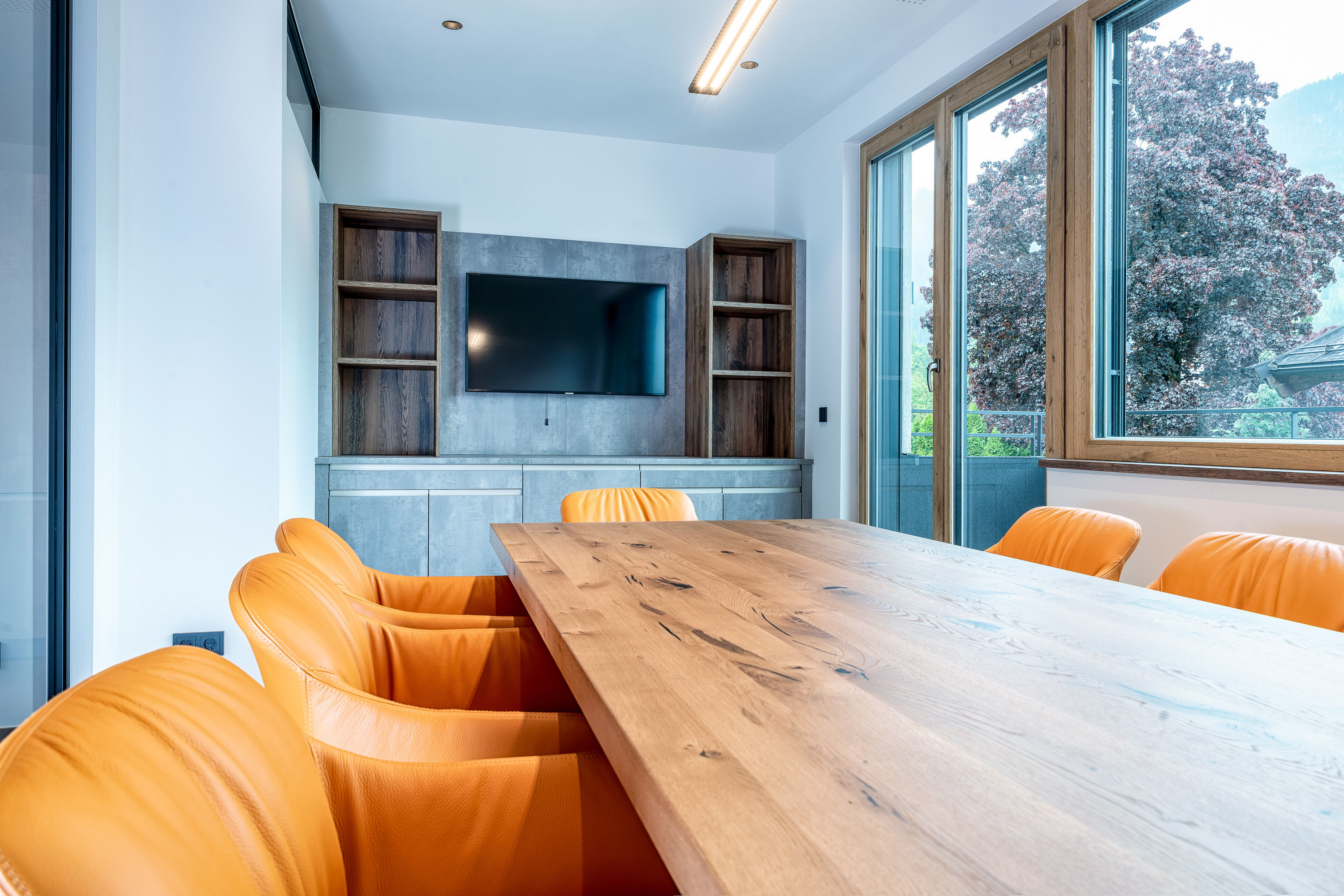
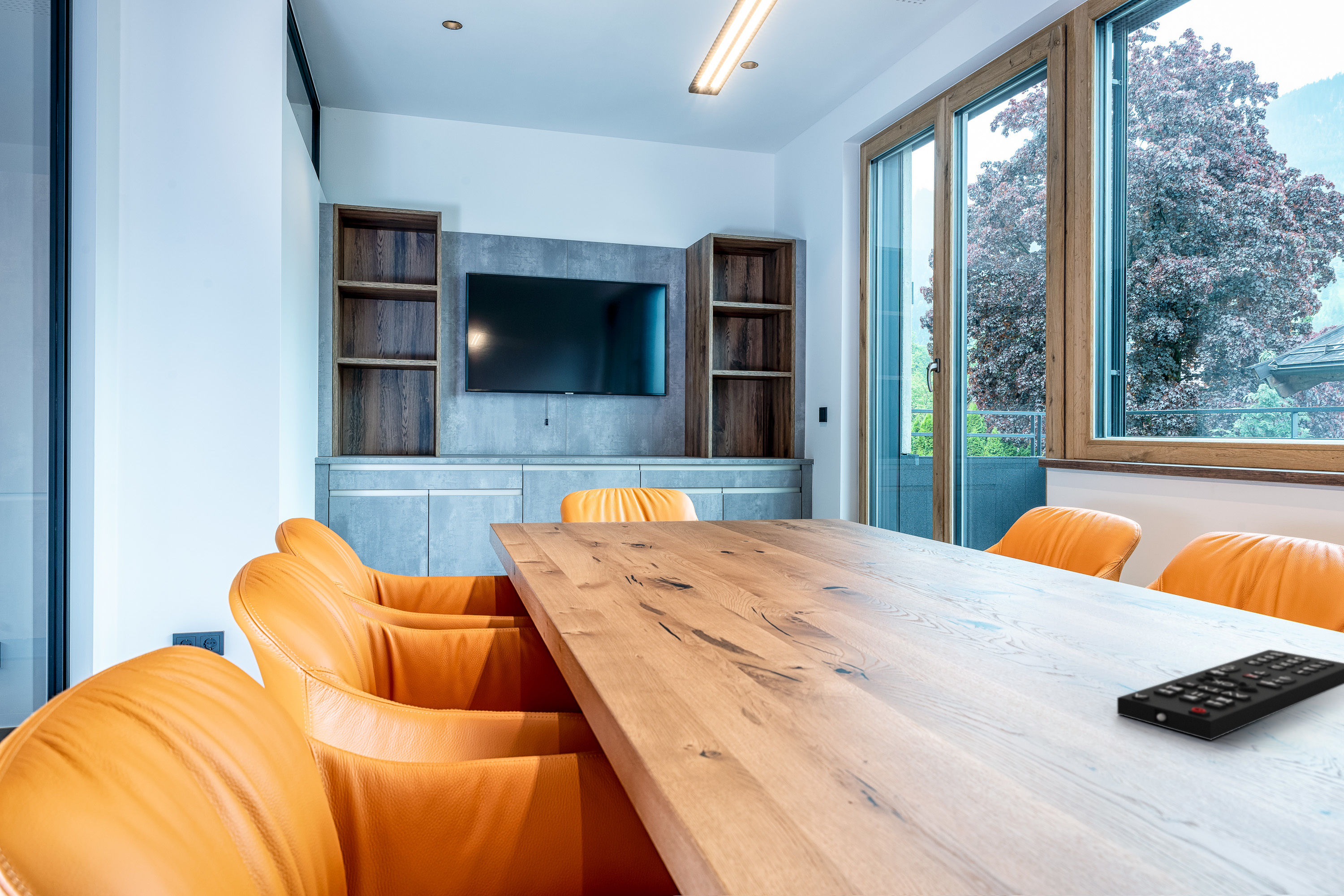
+ remote control (1243, 685)
